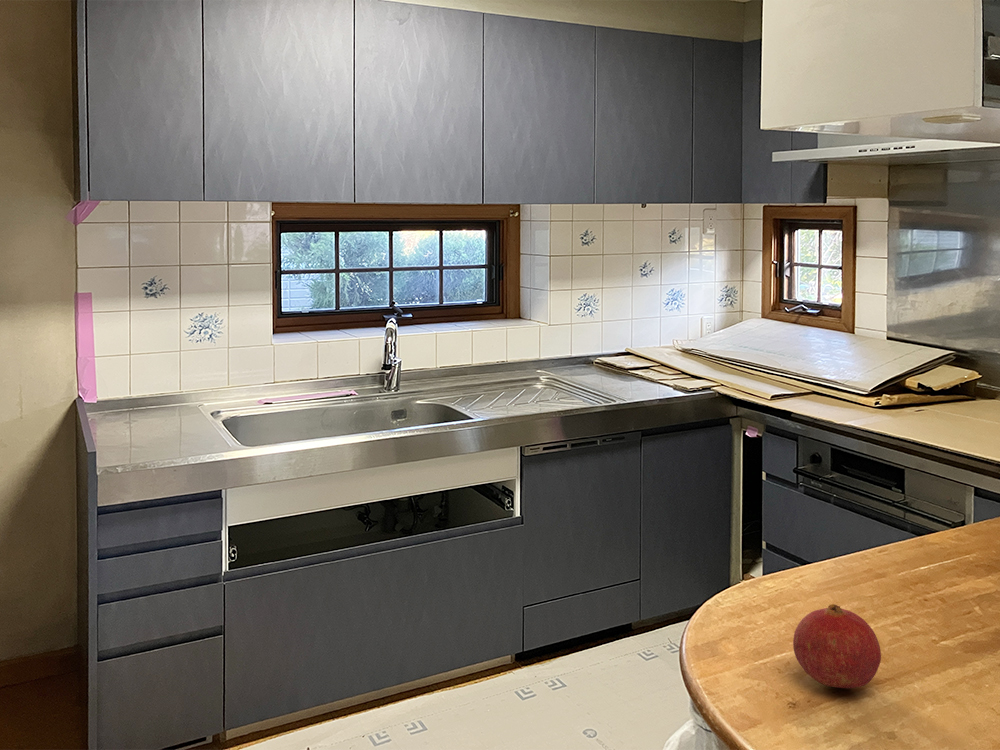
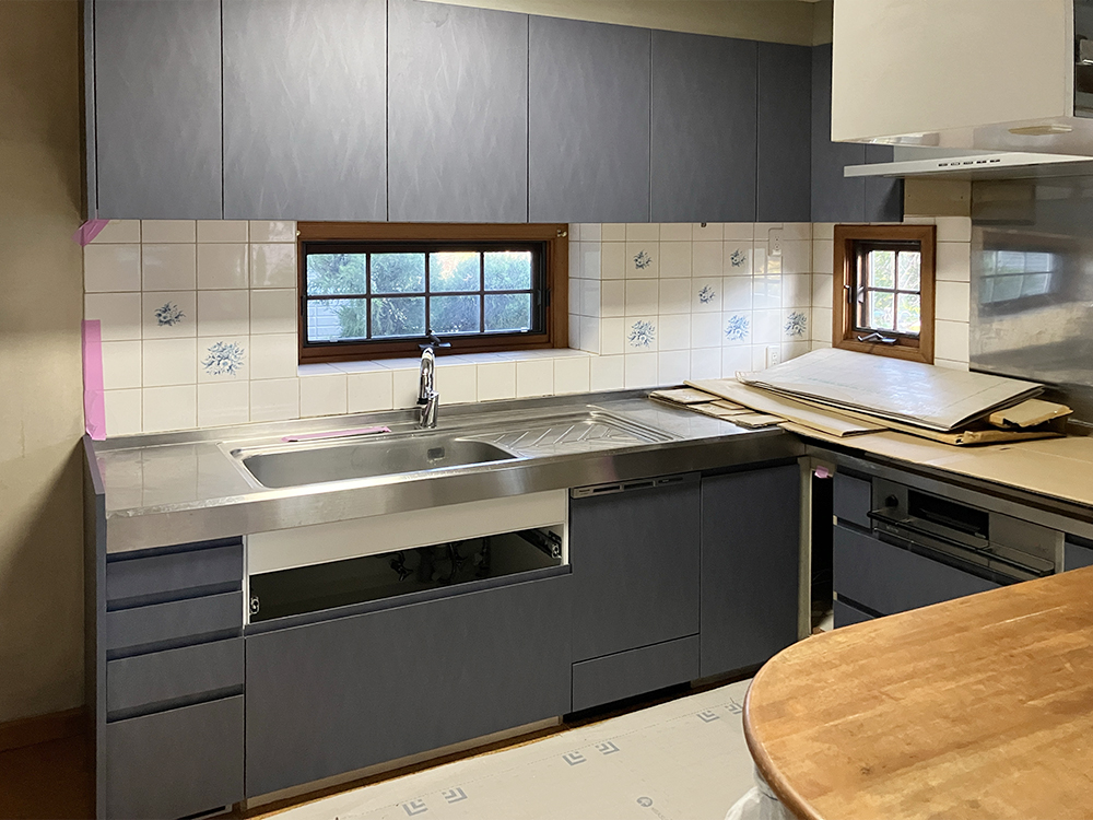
- fruit (836, 644)
